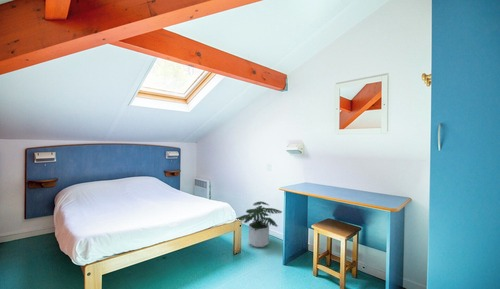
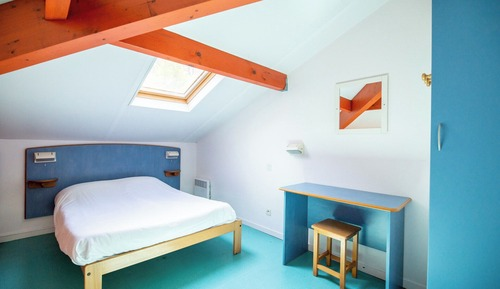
- potted plant (259, 224)
